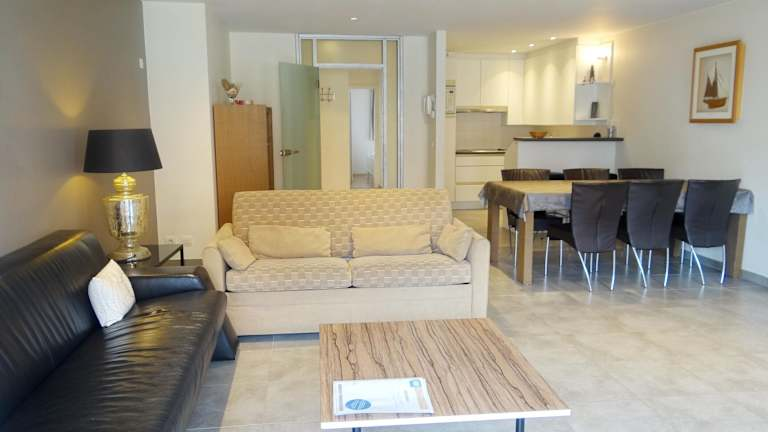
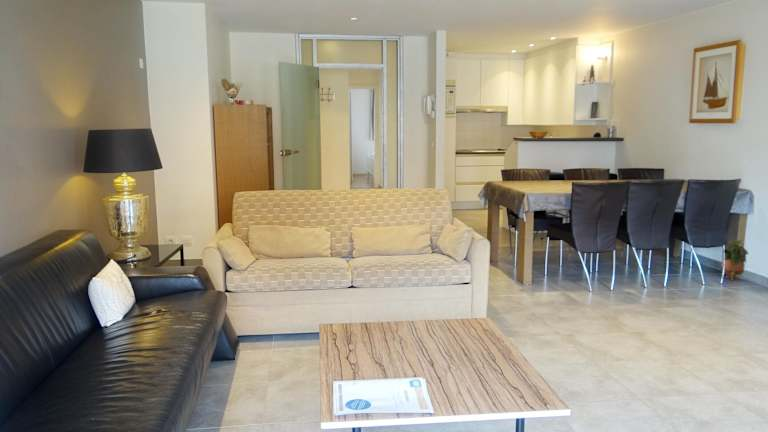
+ potted plant (734, 259)
